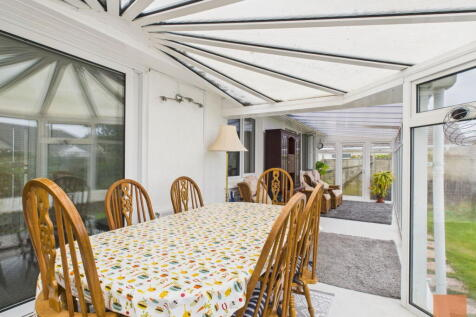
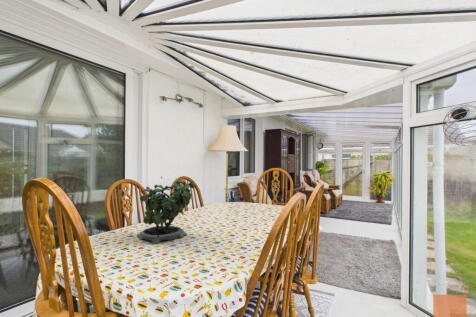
+ potted plant (166, 206)
